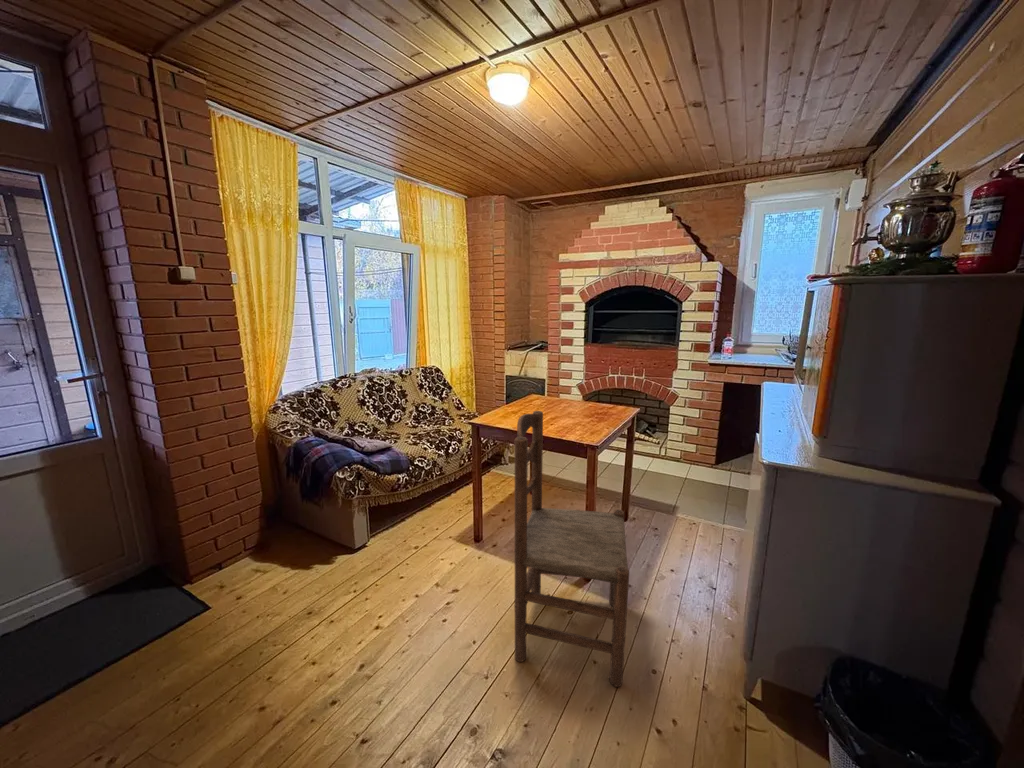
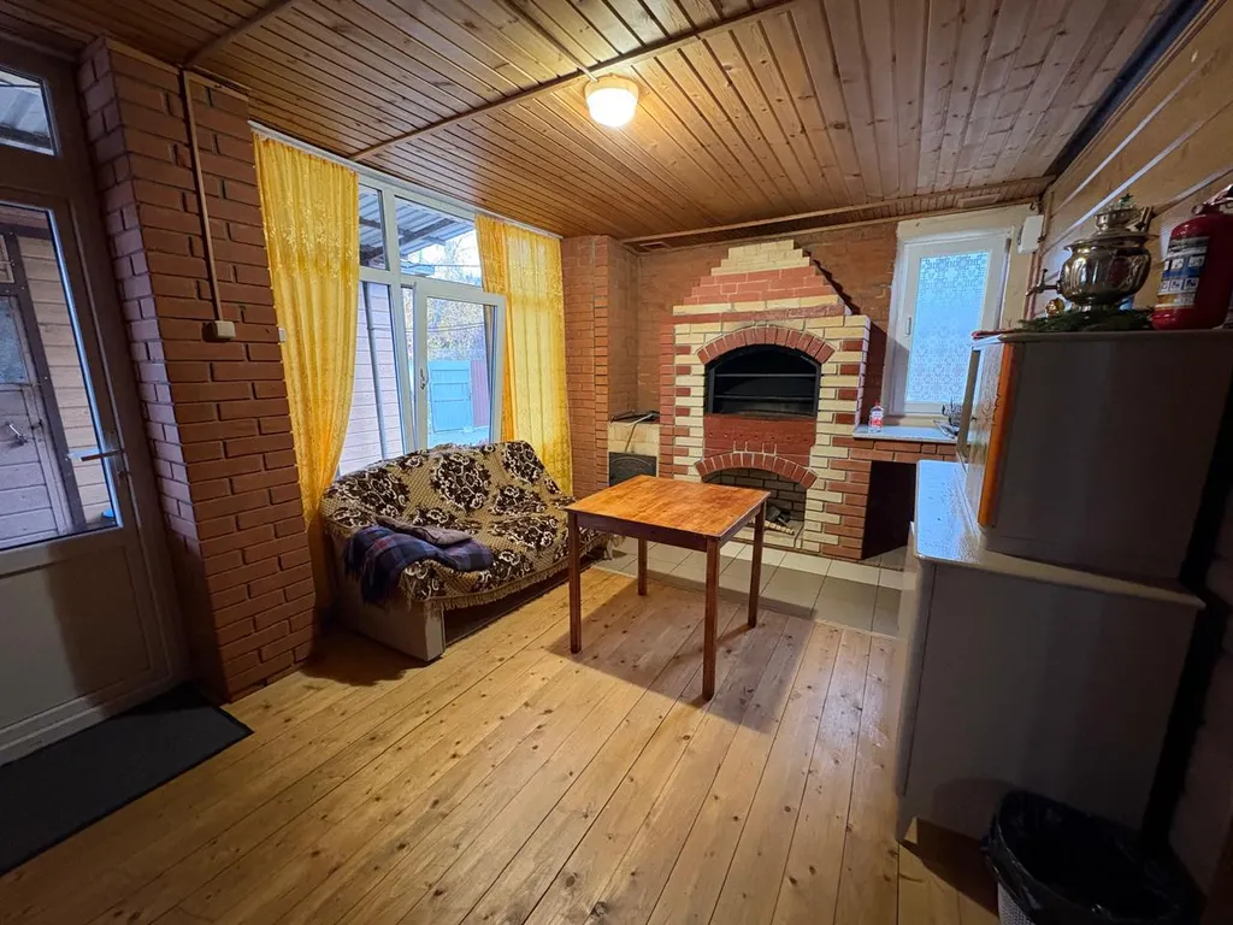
- dining chair (571, 531)
